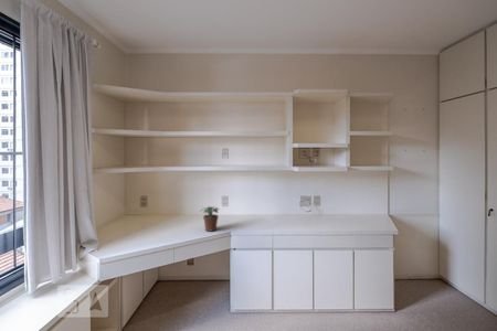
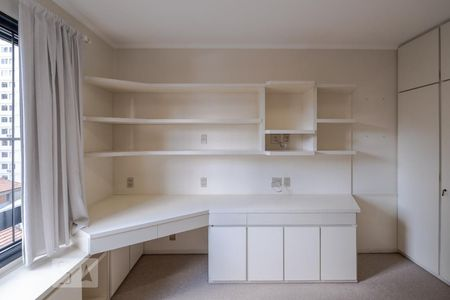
- potted plant (210, 218)
